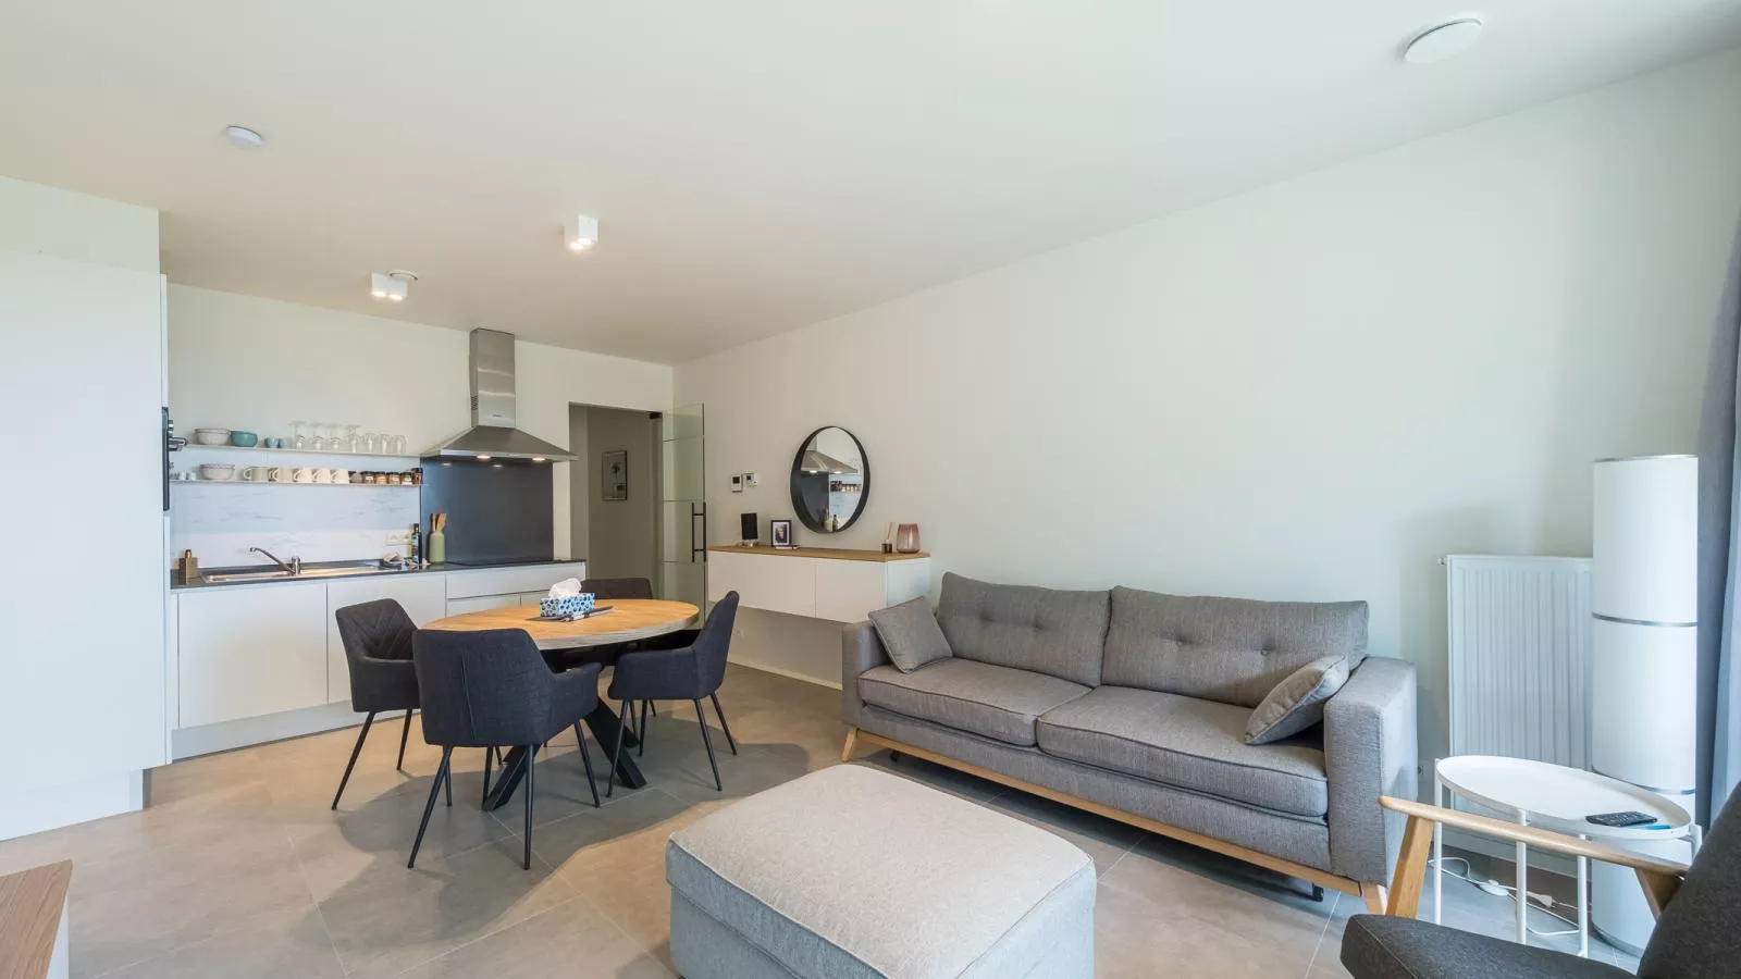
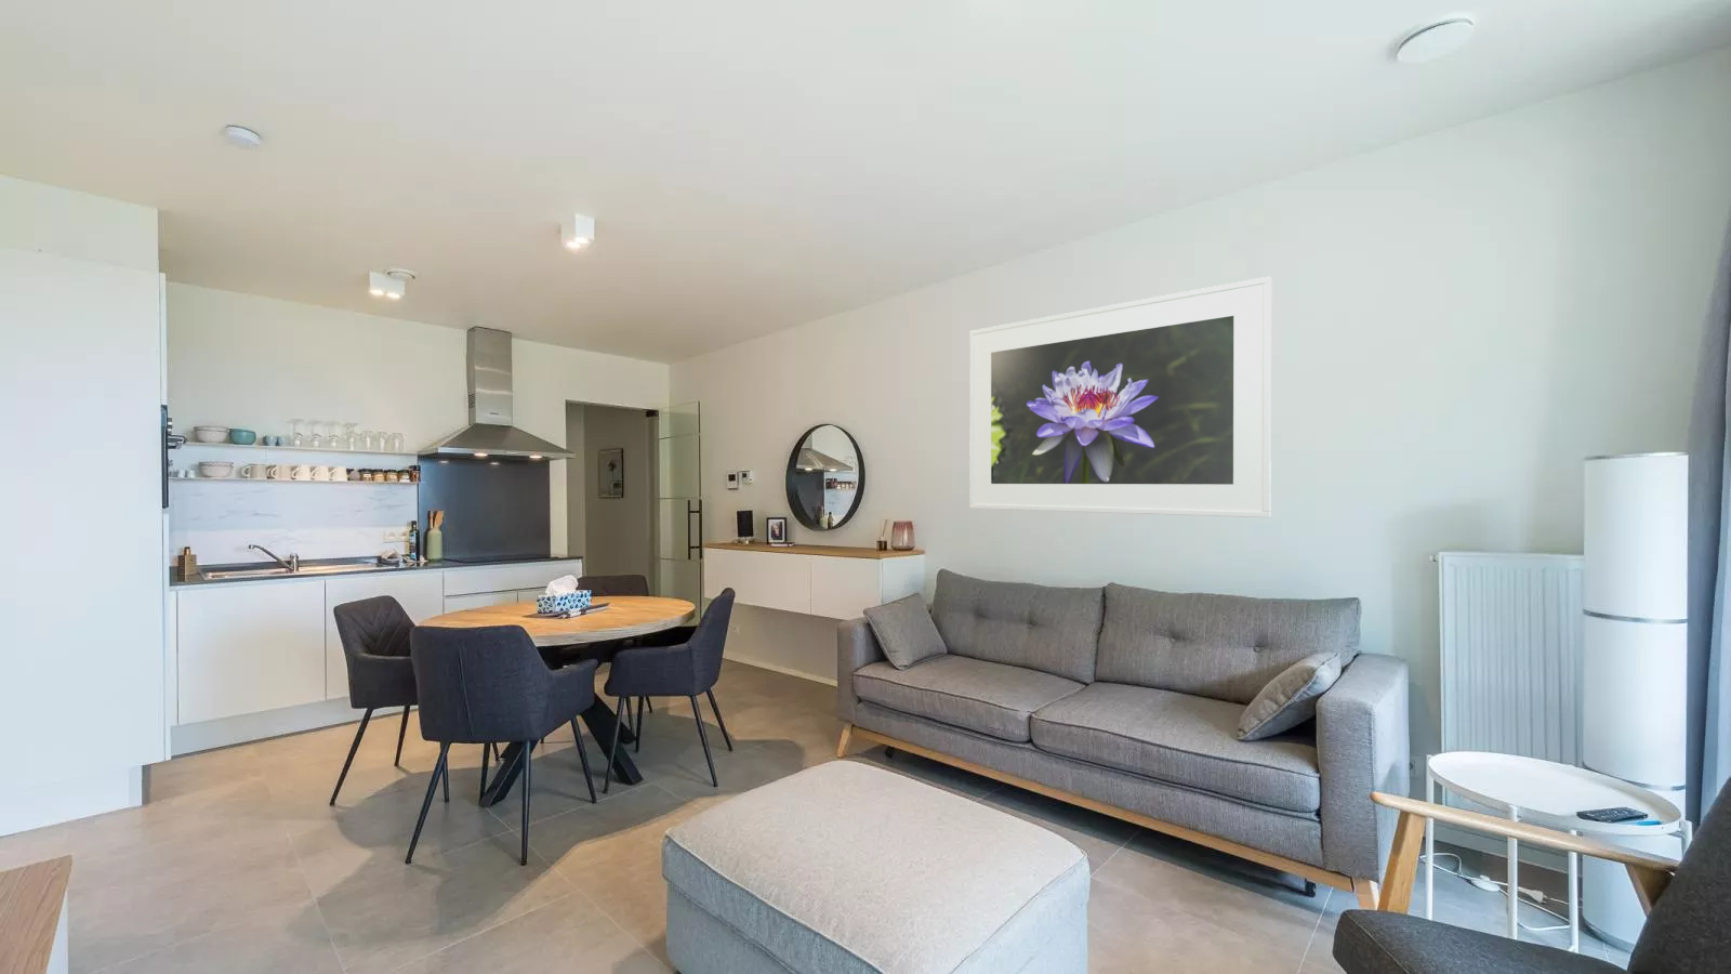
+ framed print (1097, 410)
